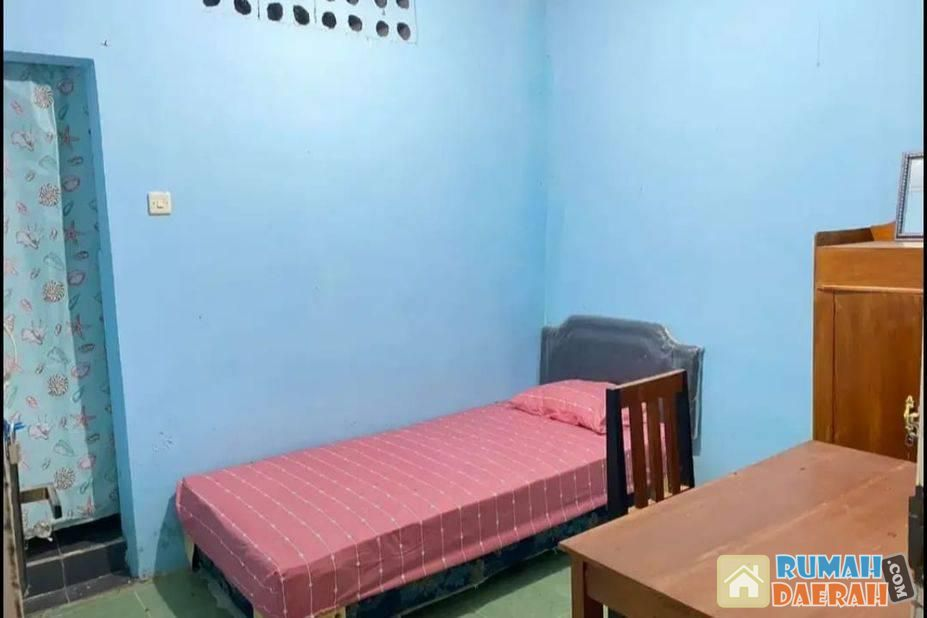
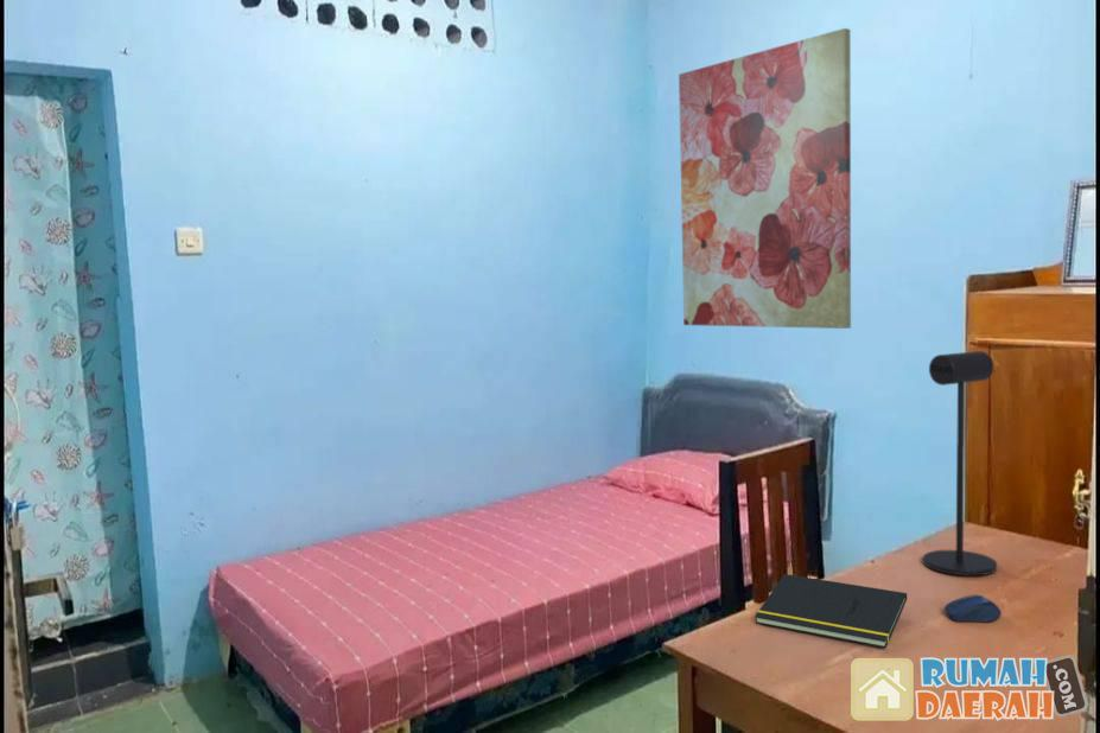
+ wall art (758, 191)
+ computer mouse (972, 605)
+ notepad (831, 607)
+ desk lamp (960, 460)
